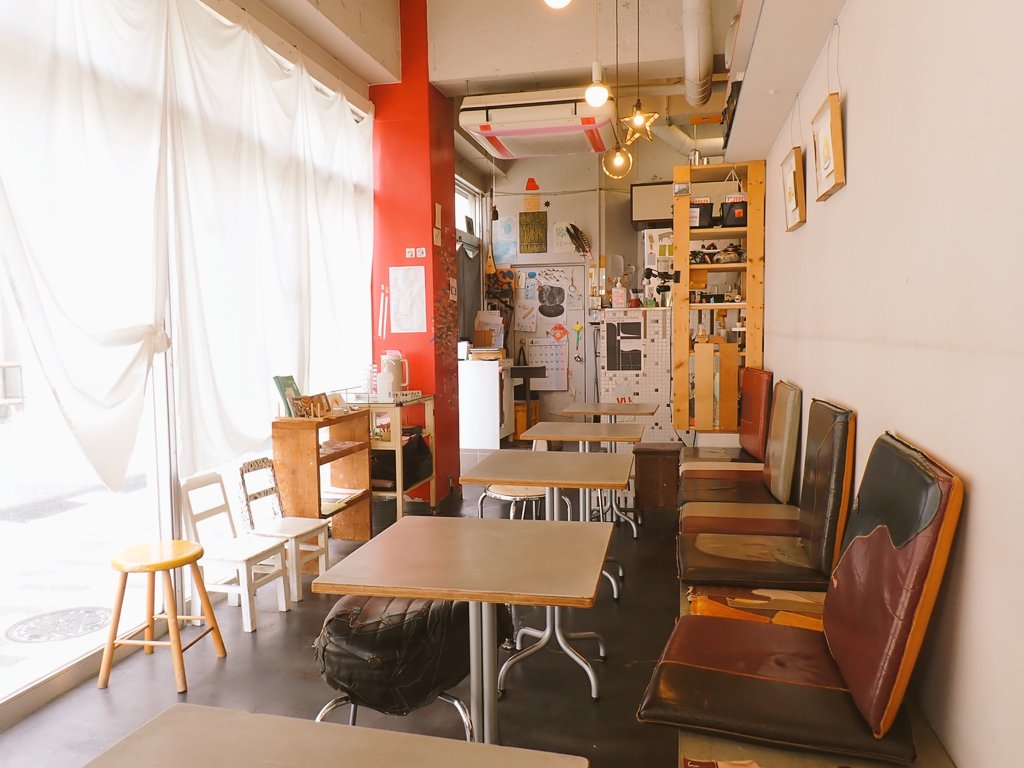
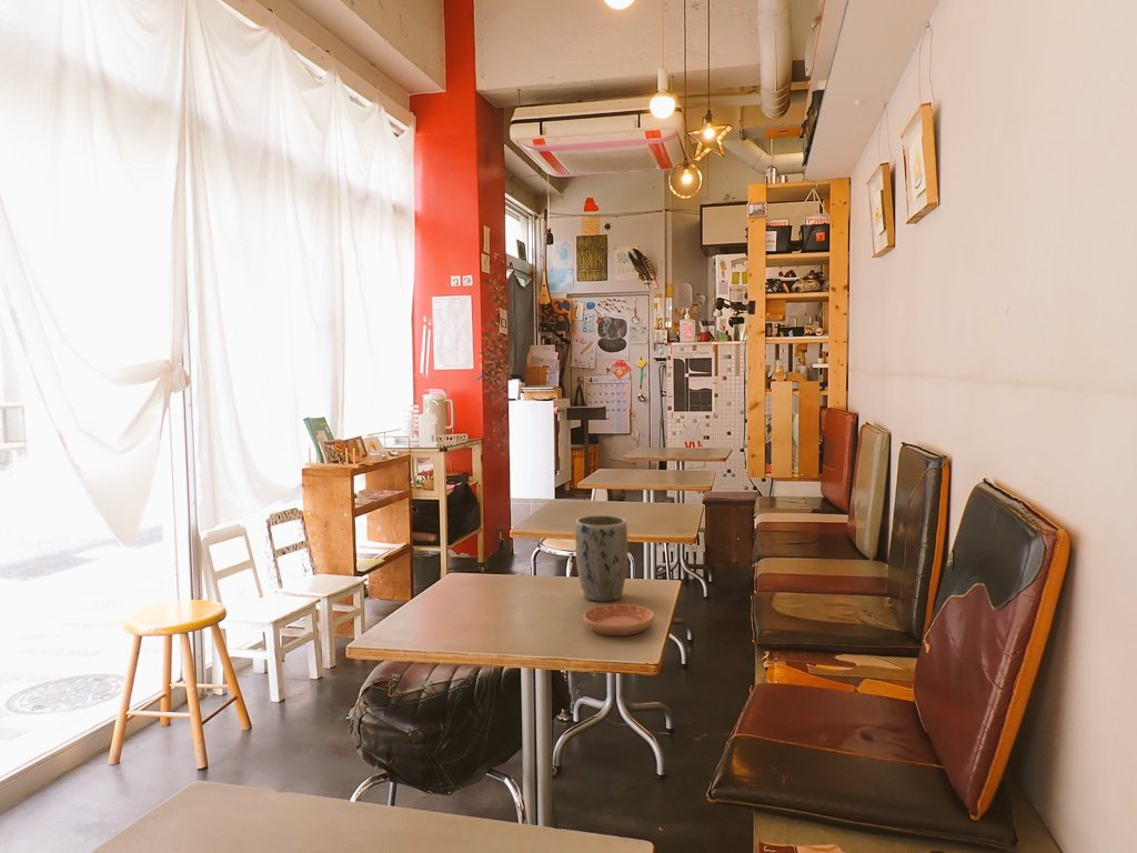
+ plant pot (601, 558)
+ saucer (618, 620)
